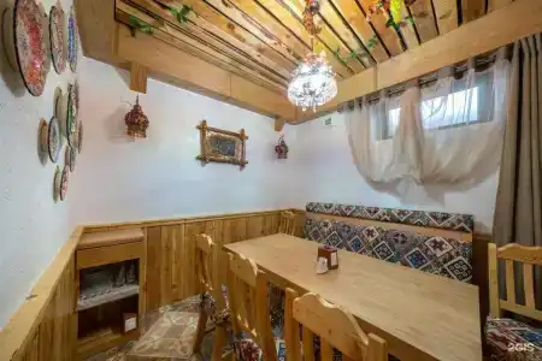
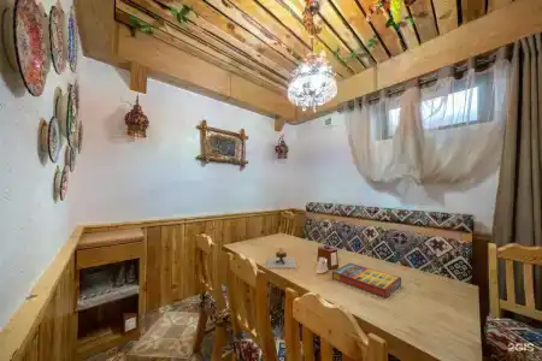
+ candle (281, 254)
+ game compilation box (365, 277)
